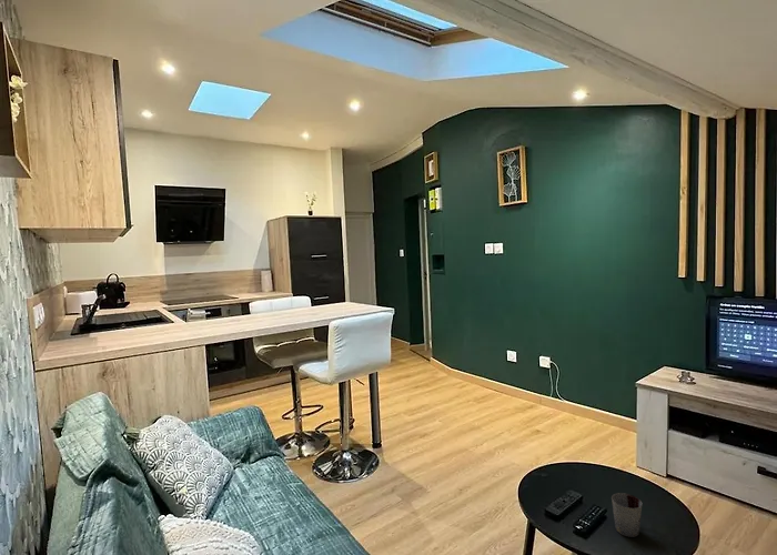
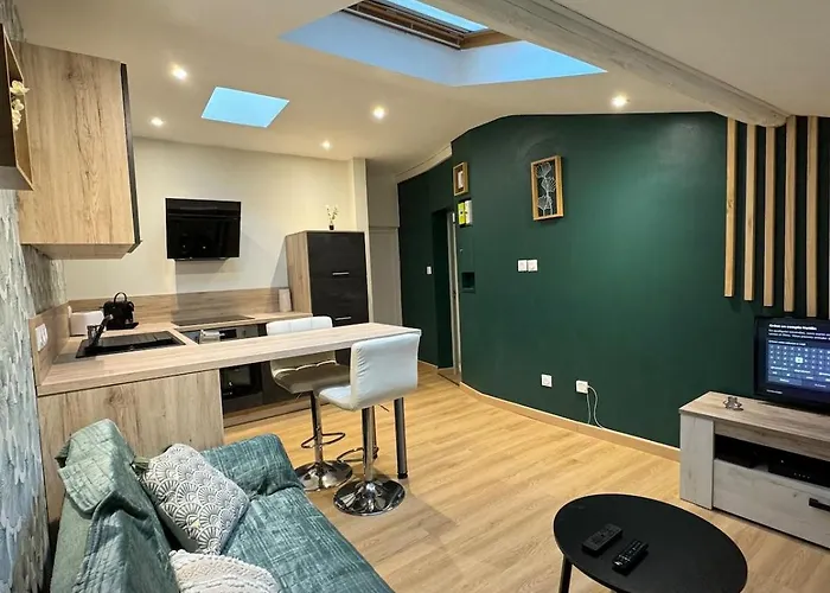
- cup (626, 512)
